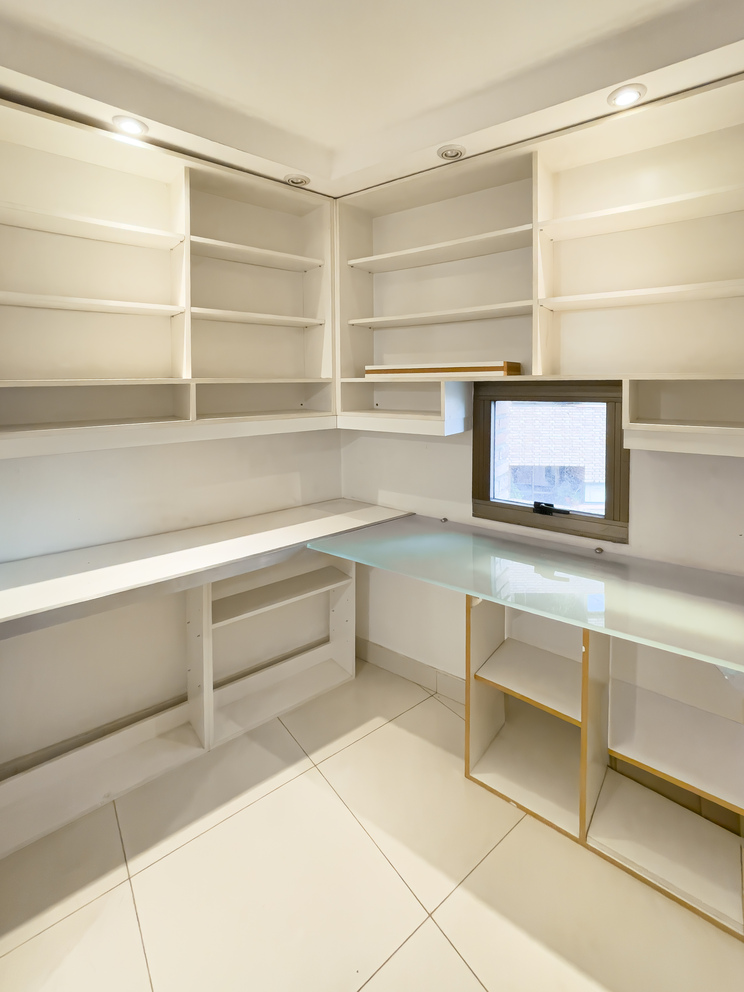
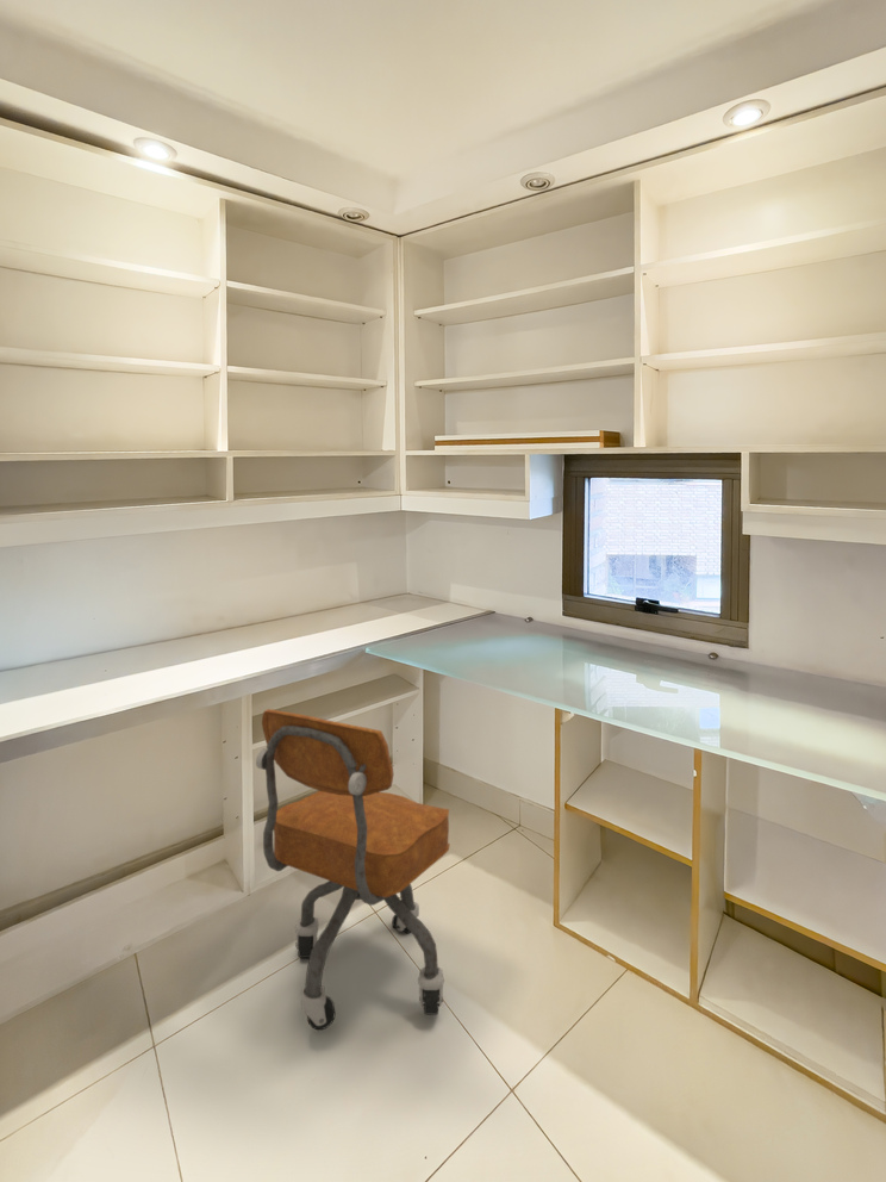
+ office chair (367, 840)
